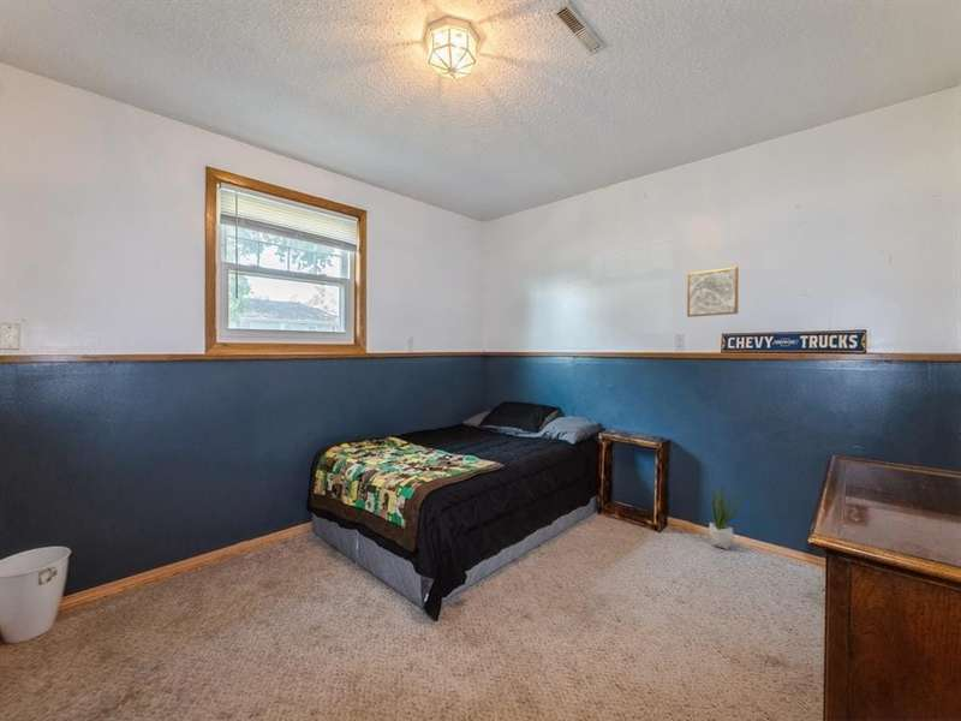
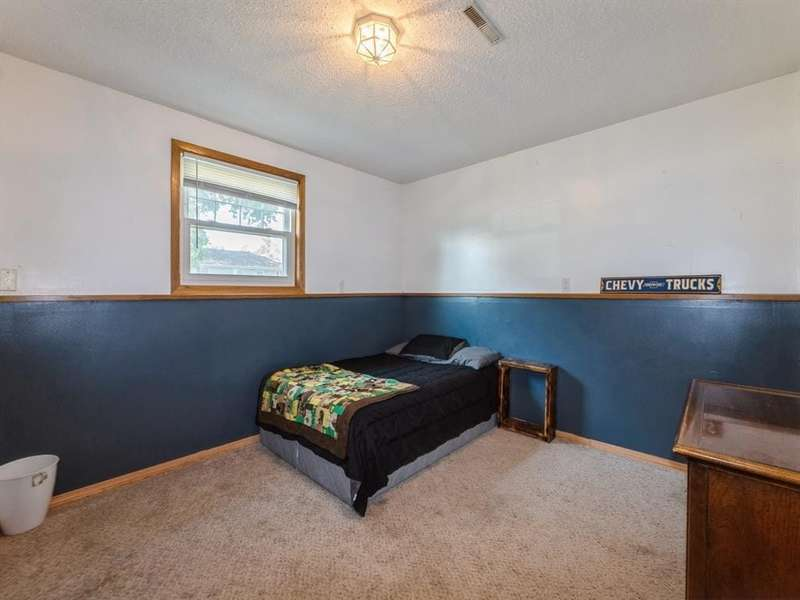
- potted plant (722, 516)
- wall art (711, 292)
